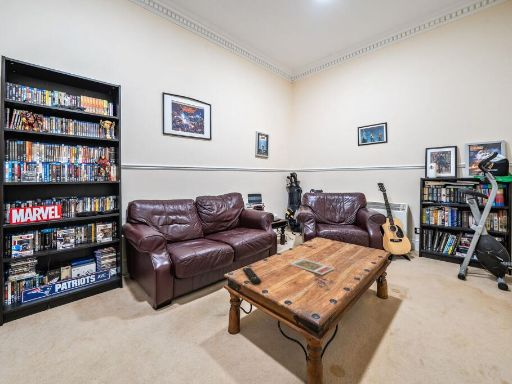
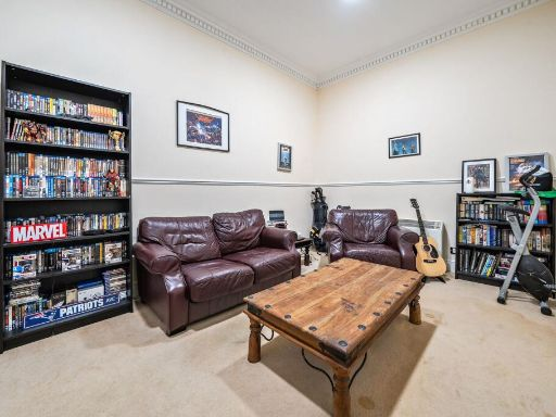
- remote control (251, 275)
- comic book (311, 266)
